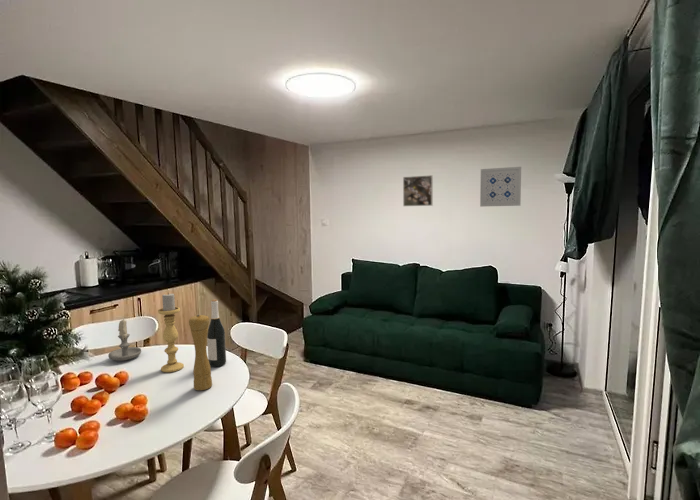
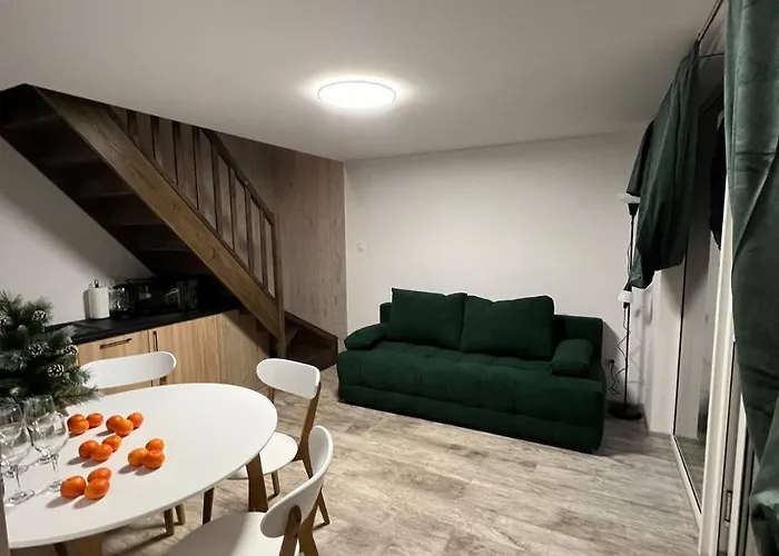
- pepper mill (200, 351)
- candle (124, 338)
- wine bottle (215, 332)
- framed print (417, 191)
- wall art (500, 187)
- candle holder (170, 330)
